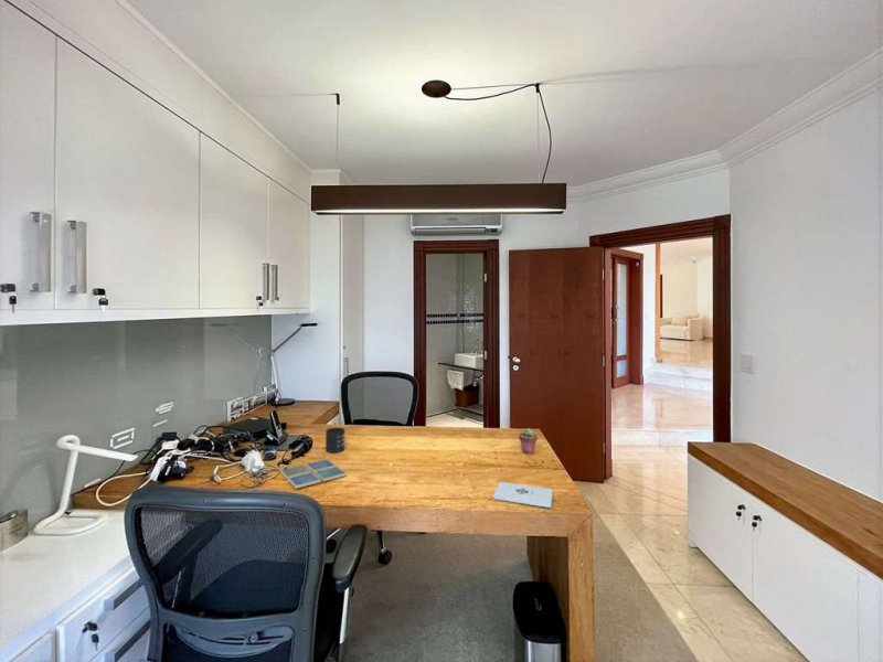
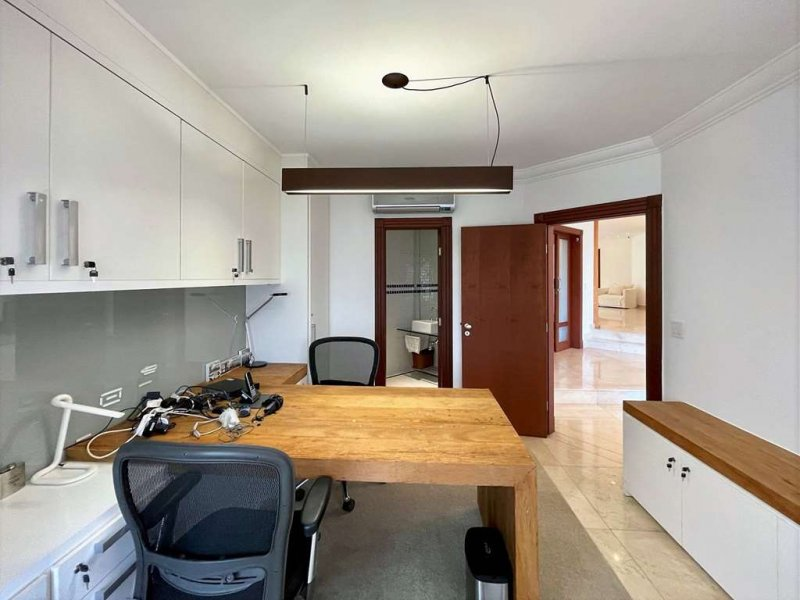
- mug (337, 438)
- drink coaster (312, 471)
- notepad (523, 493)
- potted succulent (528, 439)
